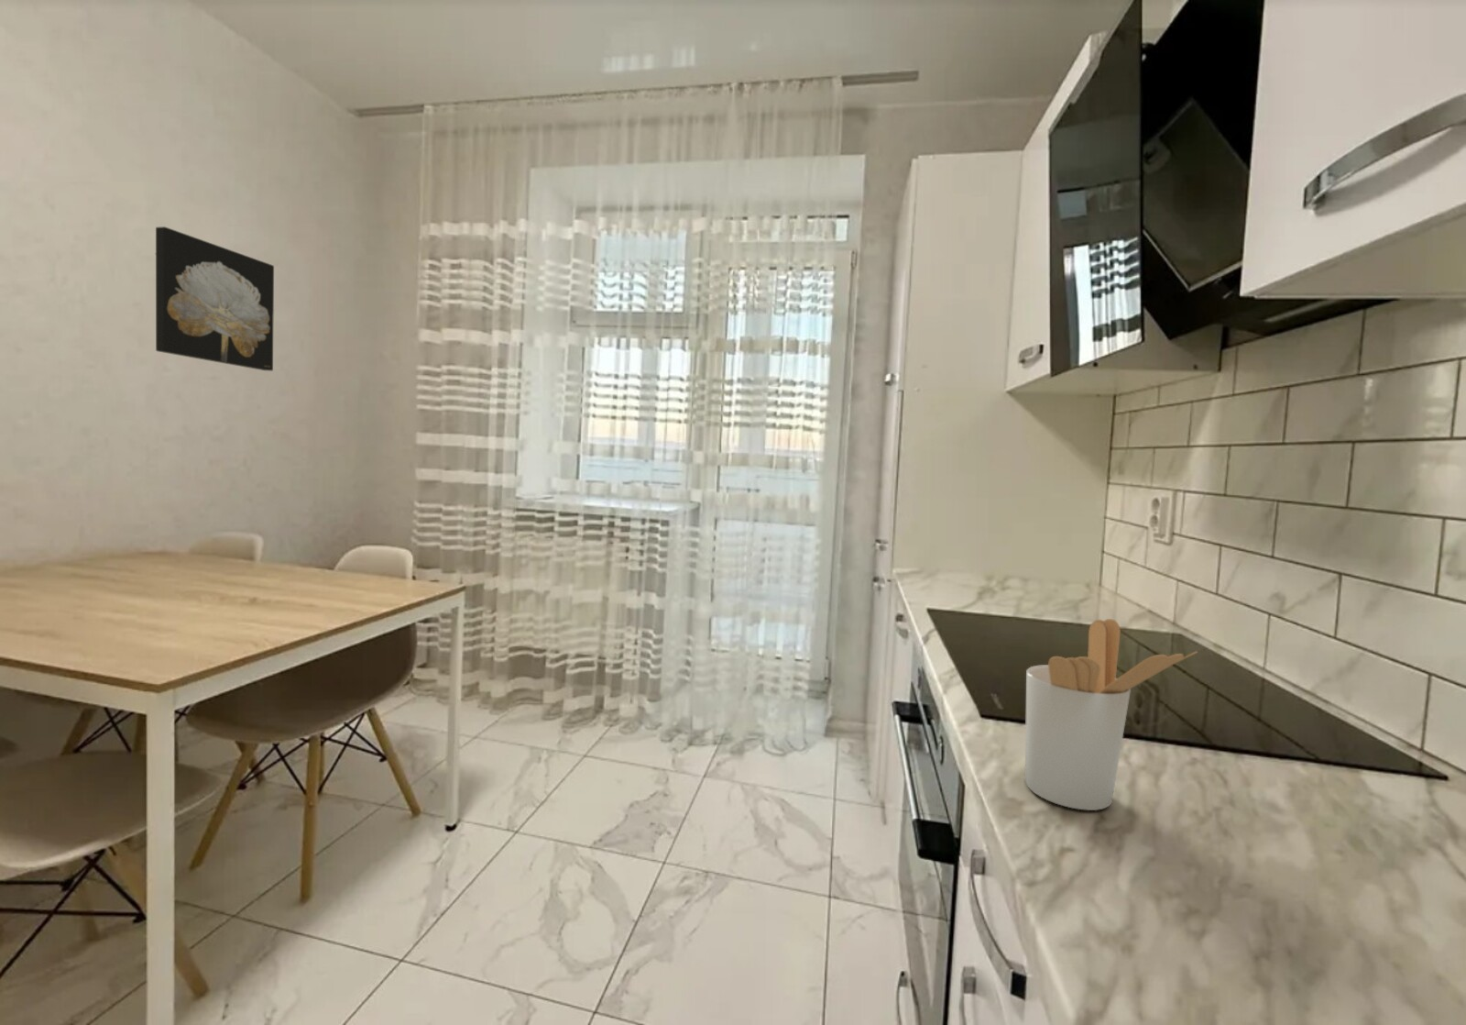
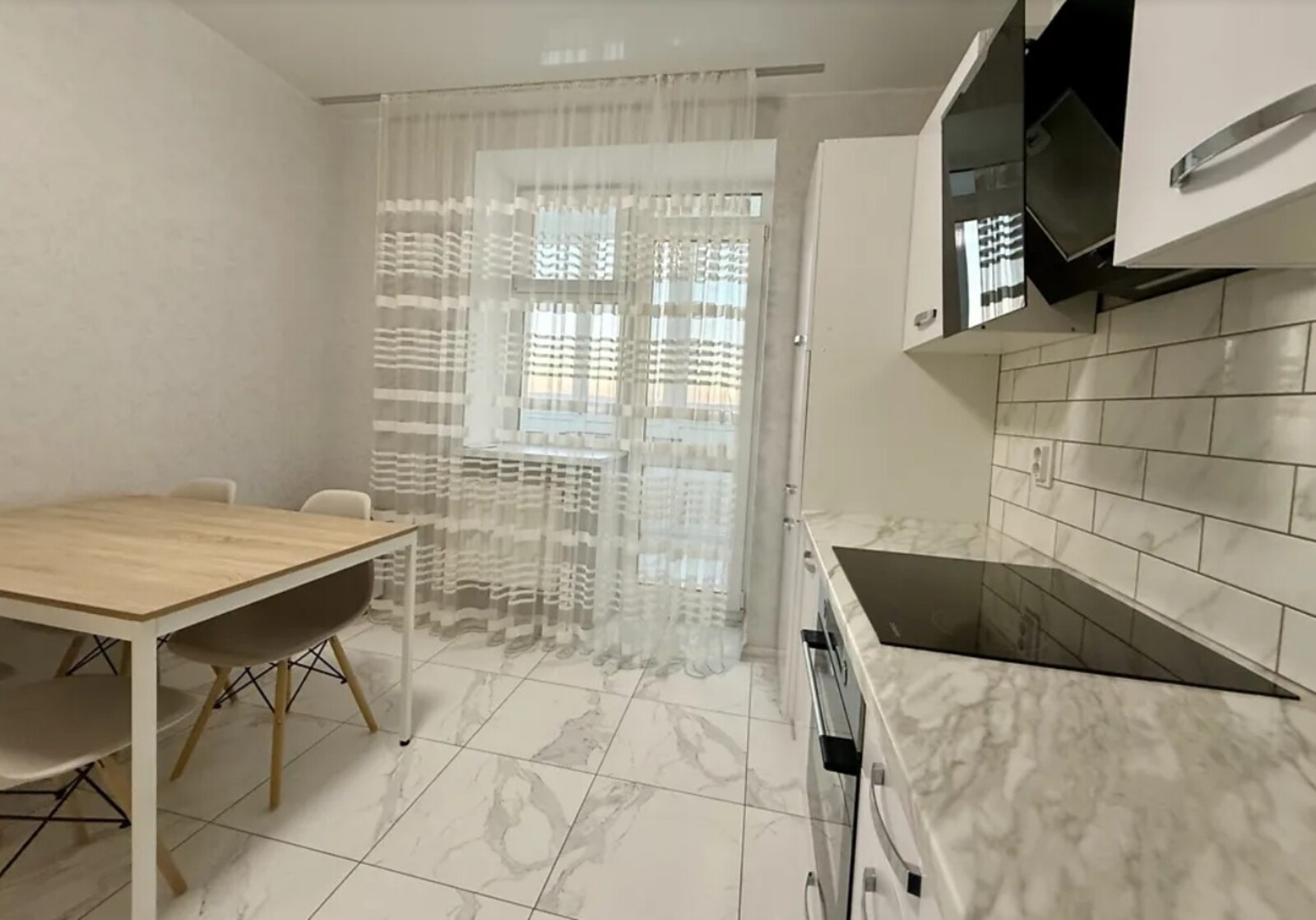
- utensil holder (1101, 715)
- wall art (218, 304)
